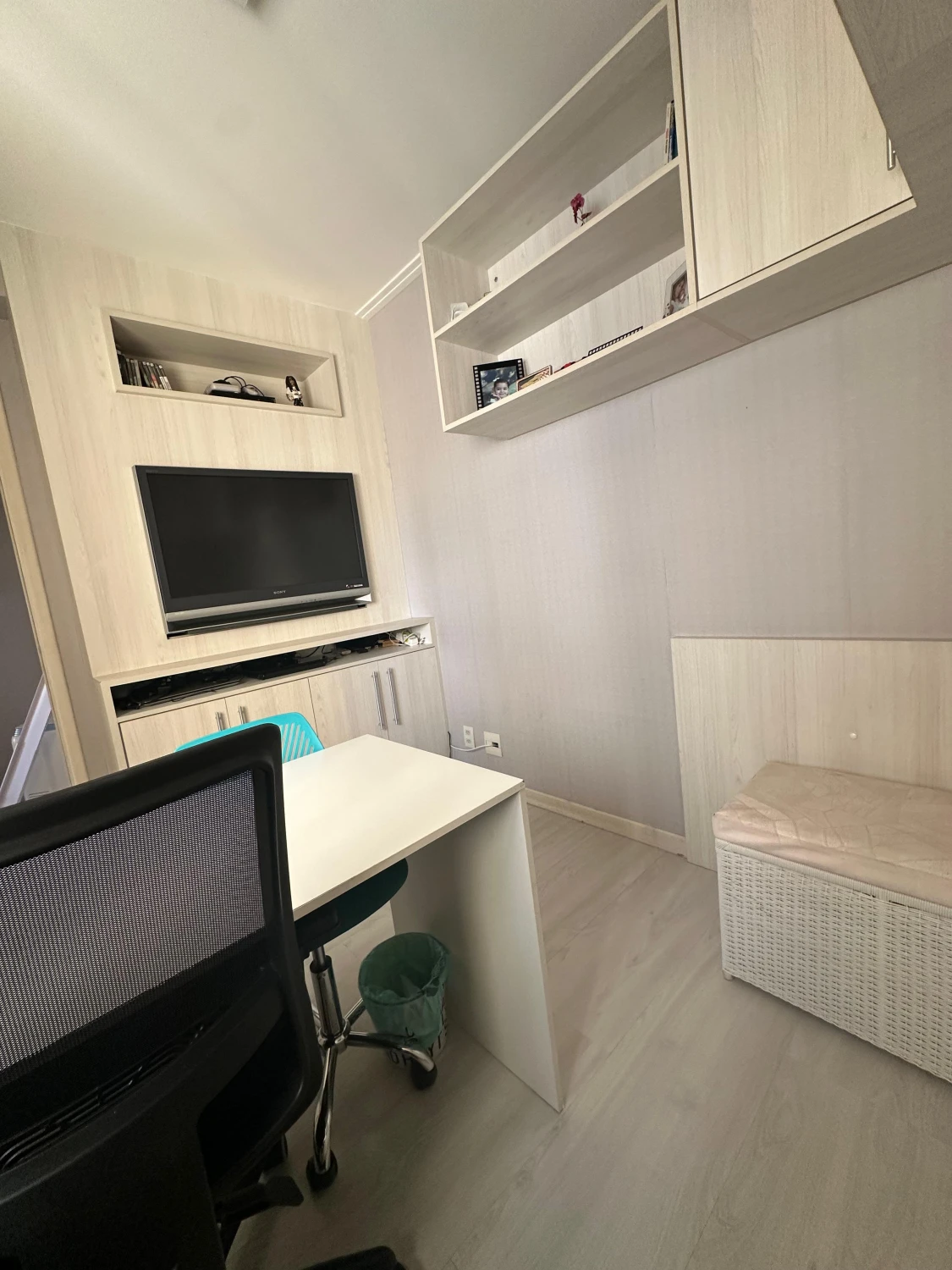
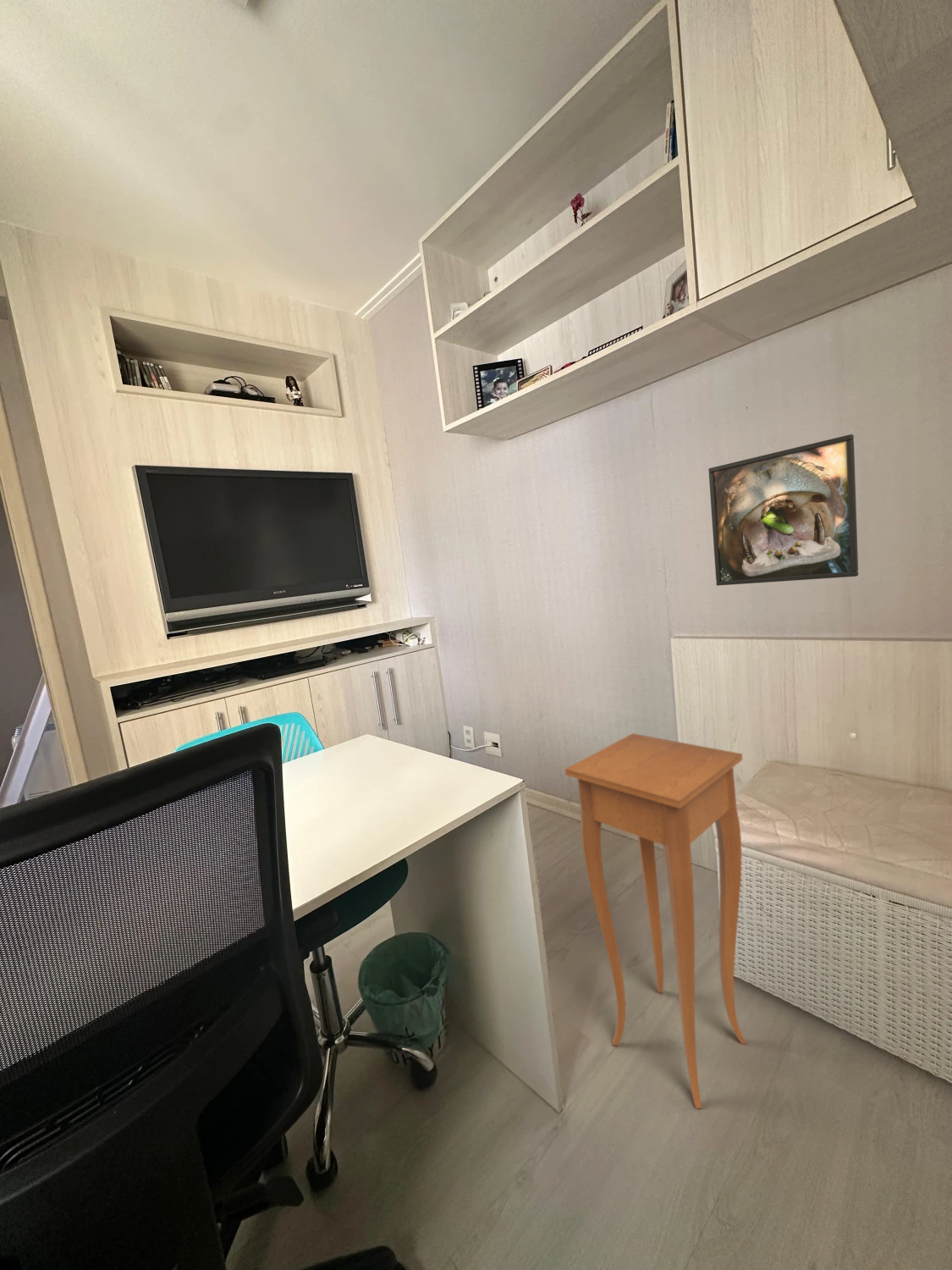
+ side table (658, 906)
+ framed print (778, 517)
